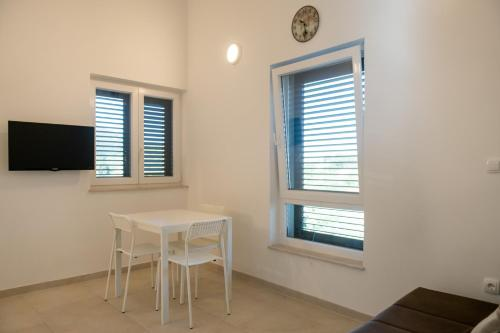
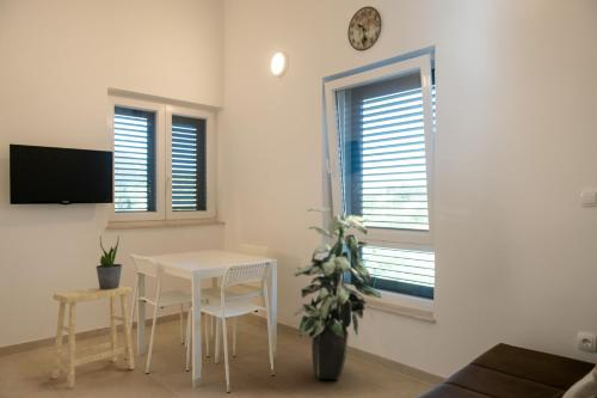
+ potted plant (109, 261)
+ indoor plant (331, 289)
+ stool (94, 345)
